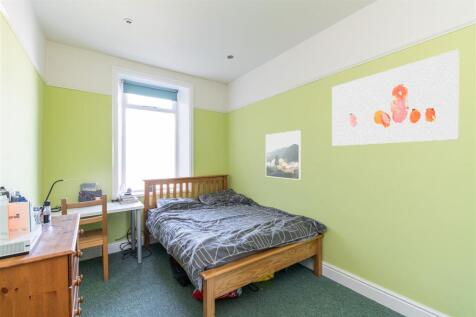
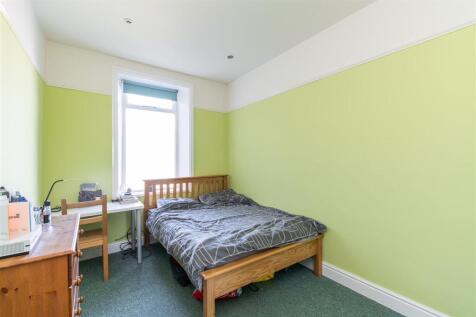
- wall art (382, 108)
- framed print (281, 155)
